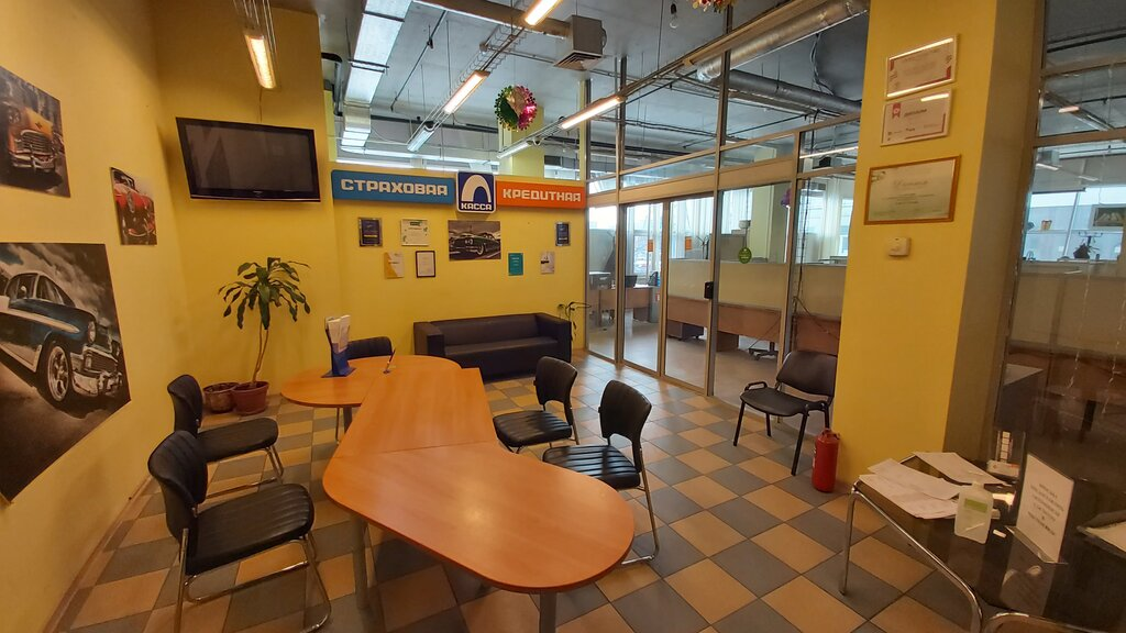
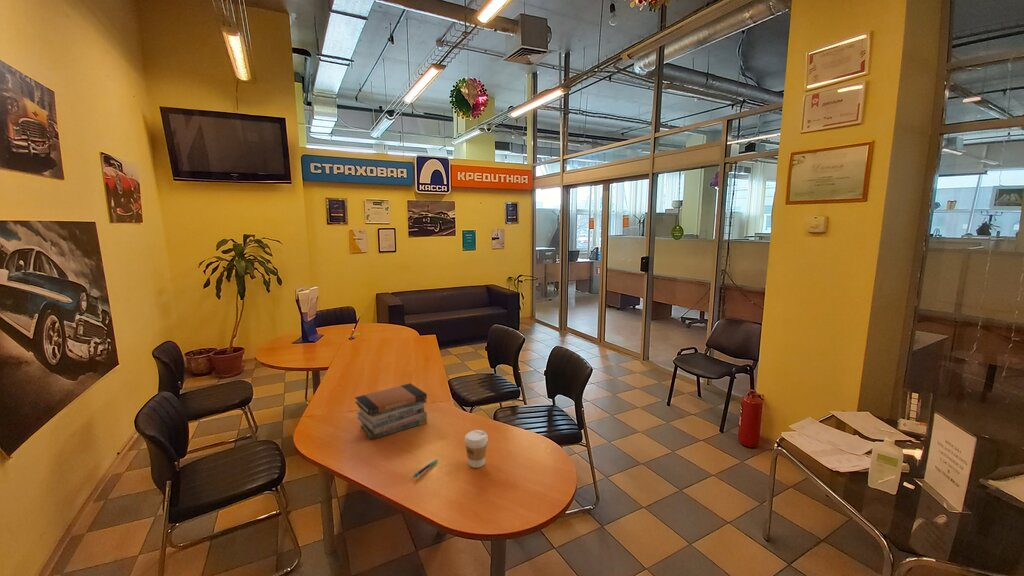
+ pen (426, 467)
+ book stack (391, 410)
+ coffee cup (476, 448)
